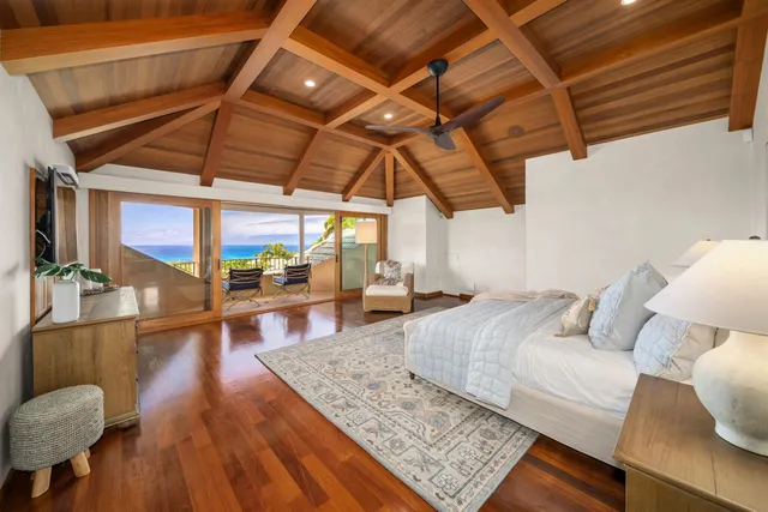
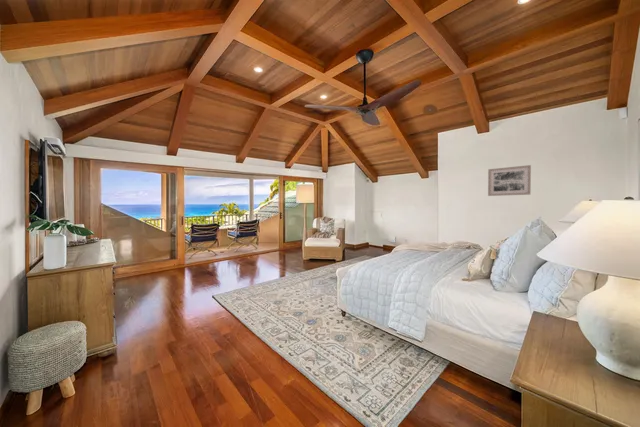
+ wall art (508, 181)
